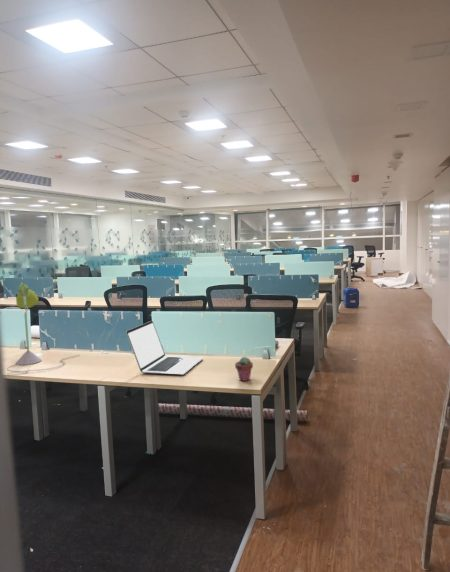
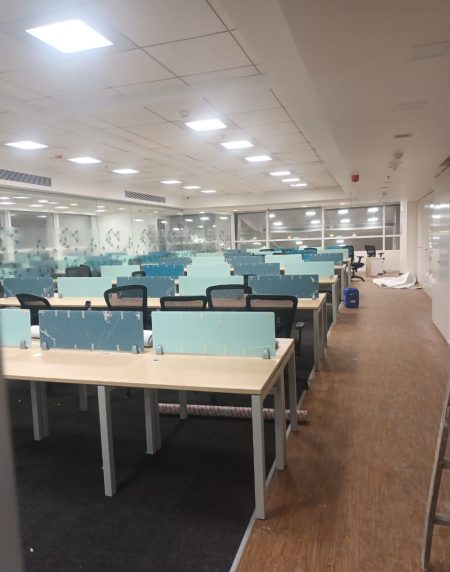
- potted succulent (244, 367)
- desk lamp (27, 327)
- laptop (162, 348)
